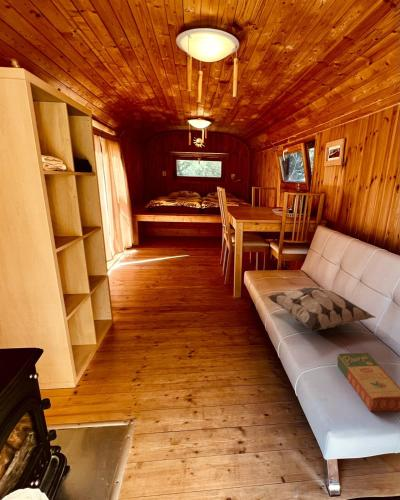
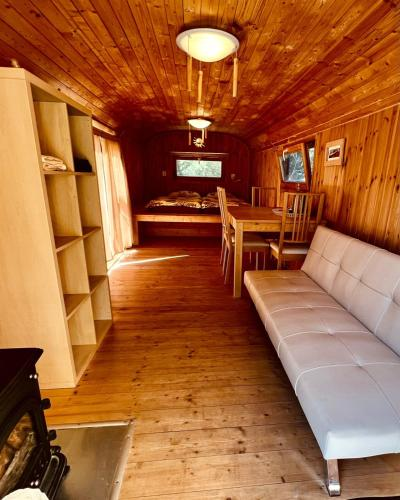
- decorative pillow (317, 305)
- book (368, 379)
